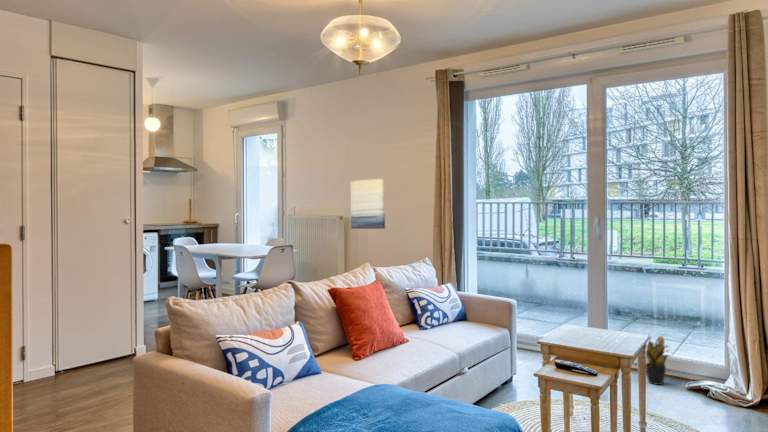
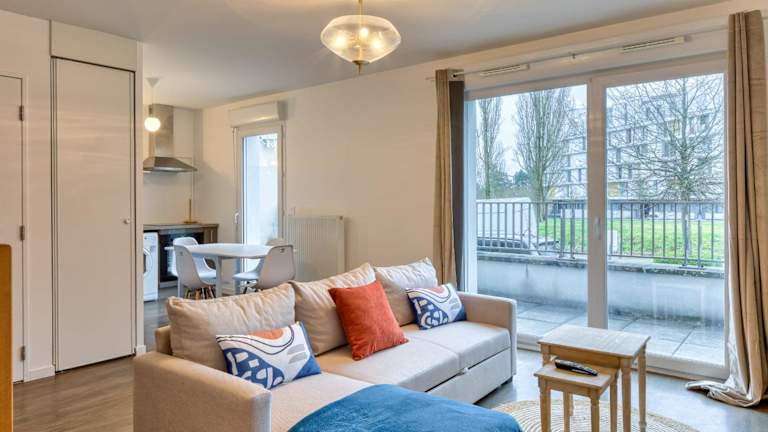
- potted plant (656, 357)
- wall art (367, 204)
